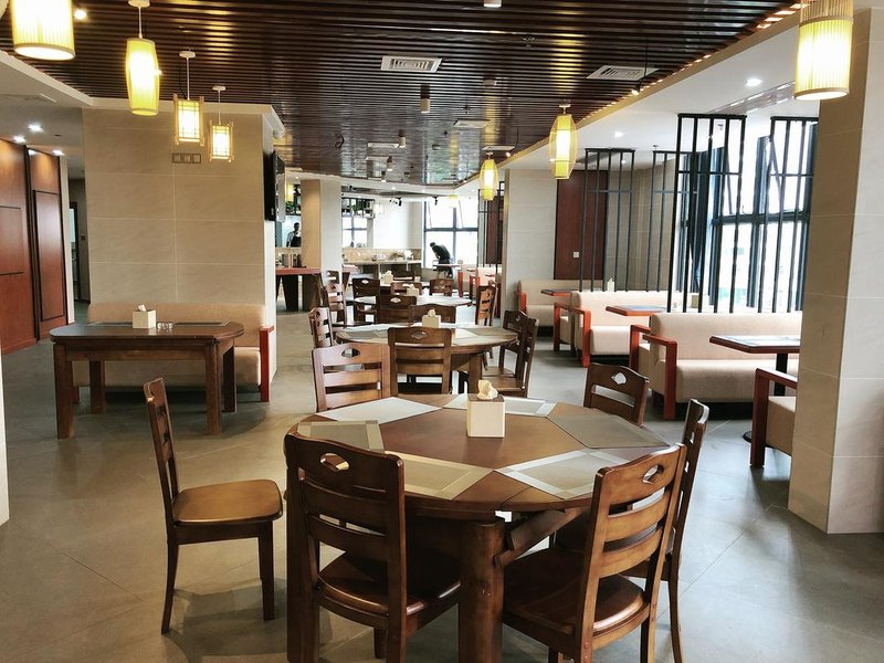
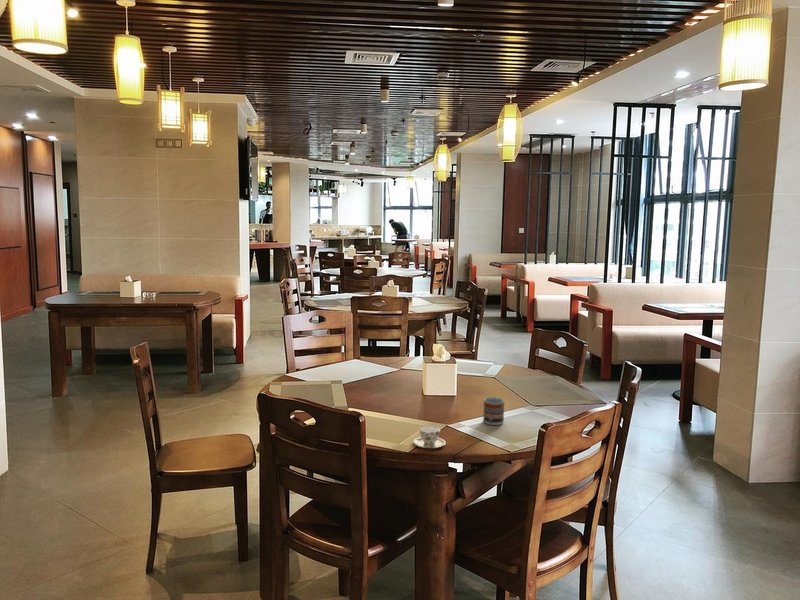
+ teacup (429, 436)
+ cup (492, 409)
